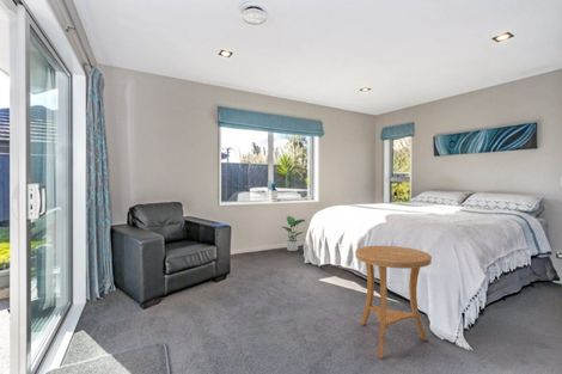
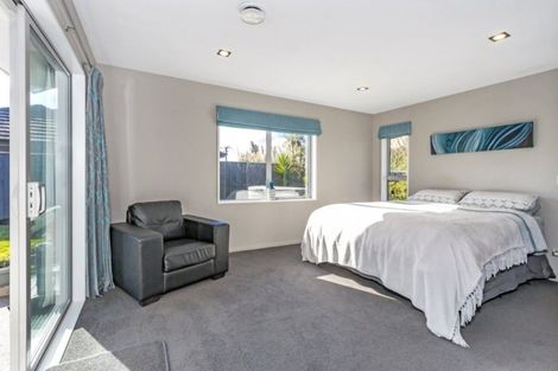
- potted plant (292, 233)
- side table (385, 295)
